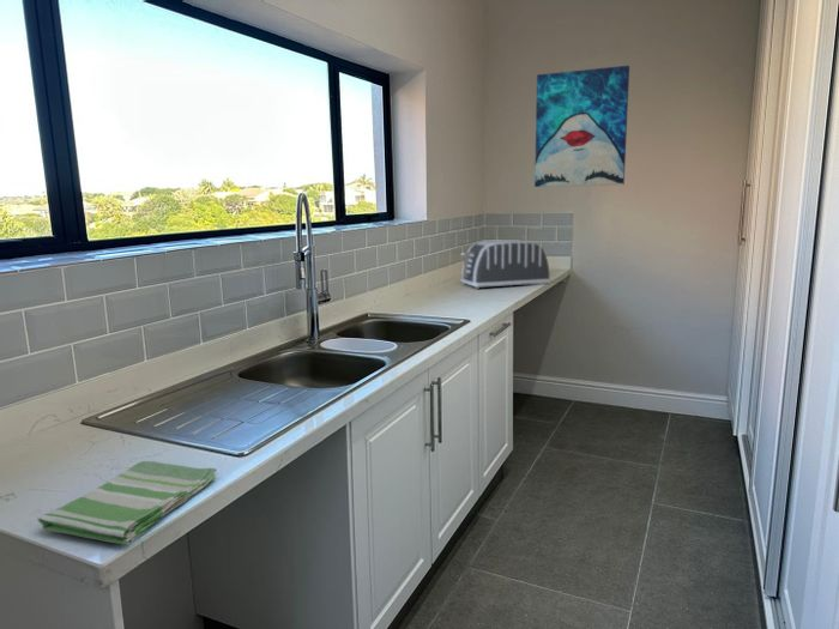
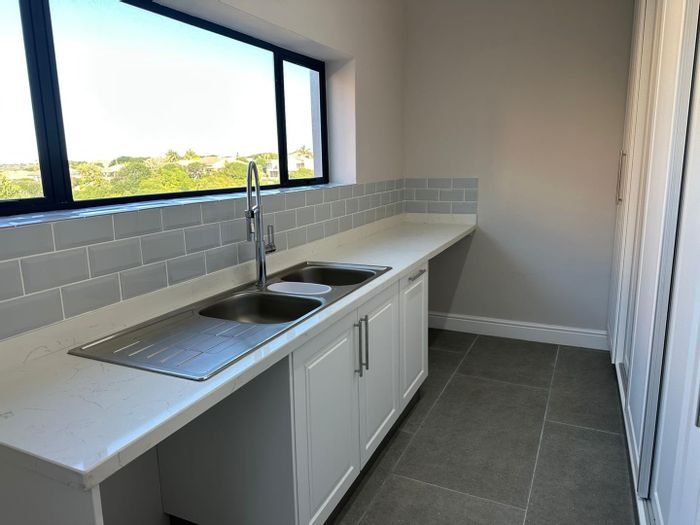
- toaster (502, 262)
- wall art (579, 128)
- dish towel (133, 496)
